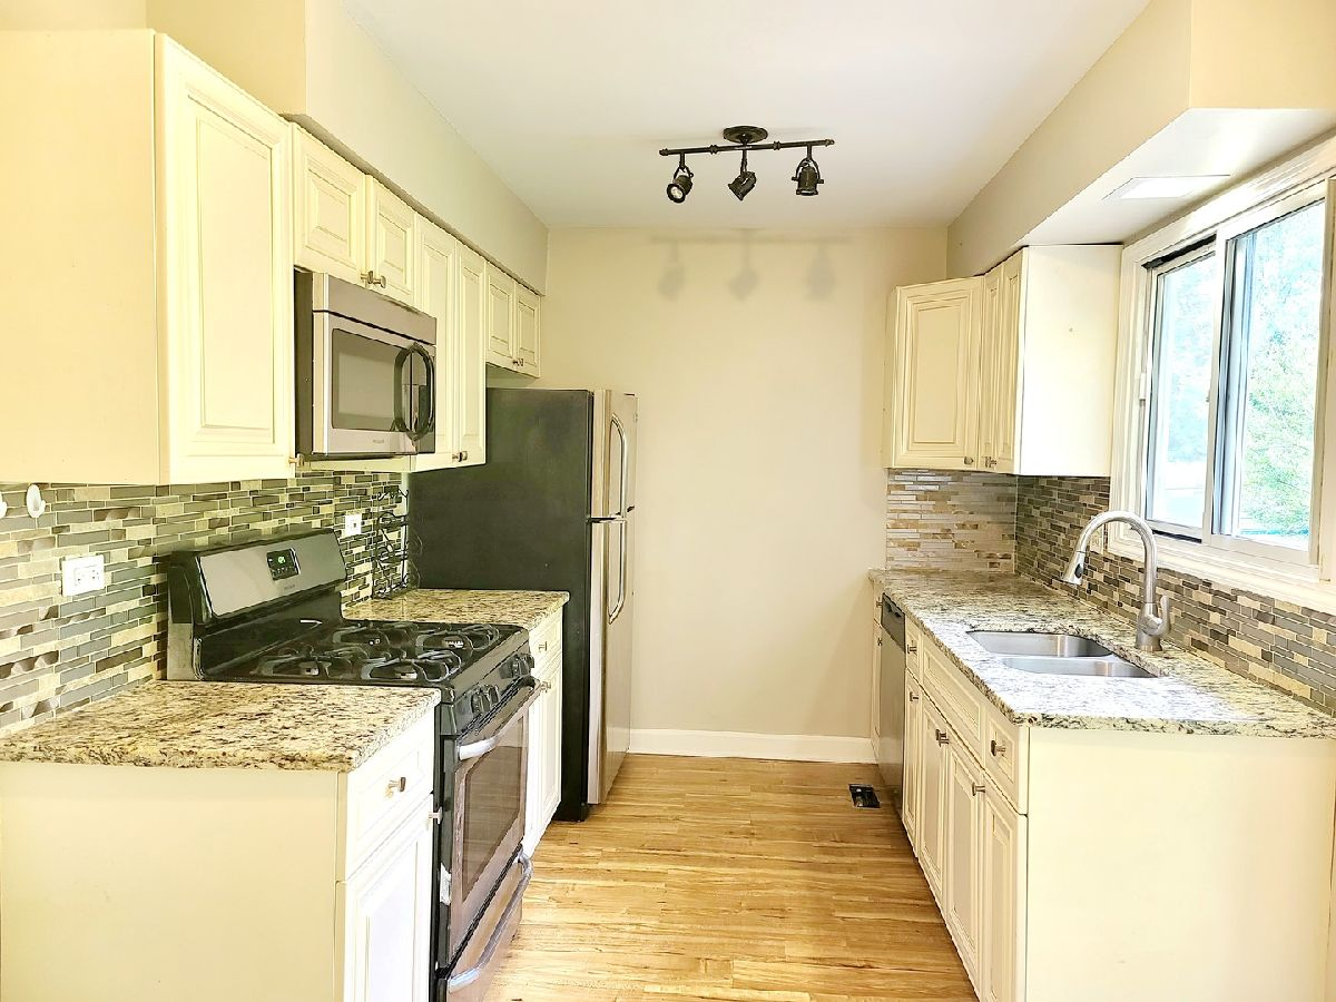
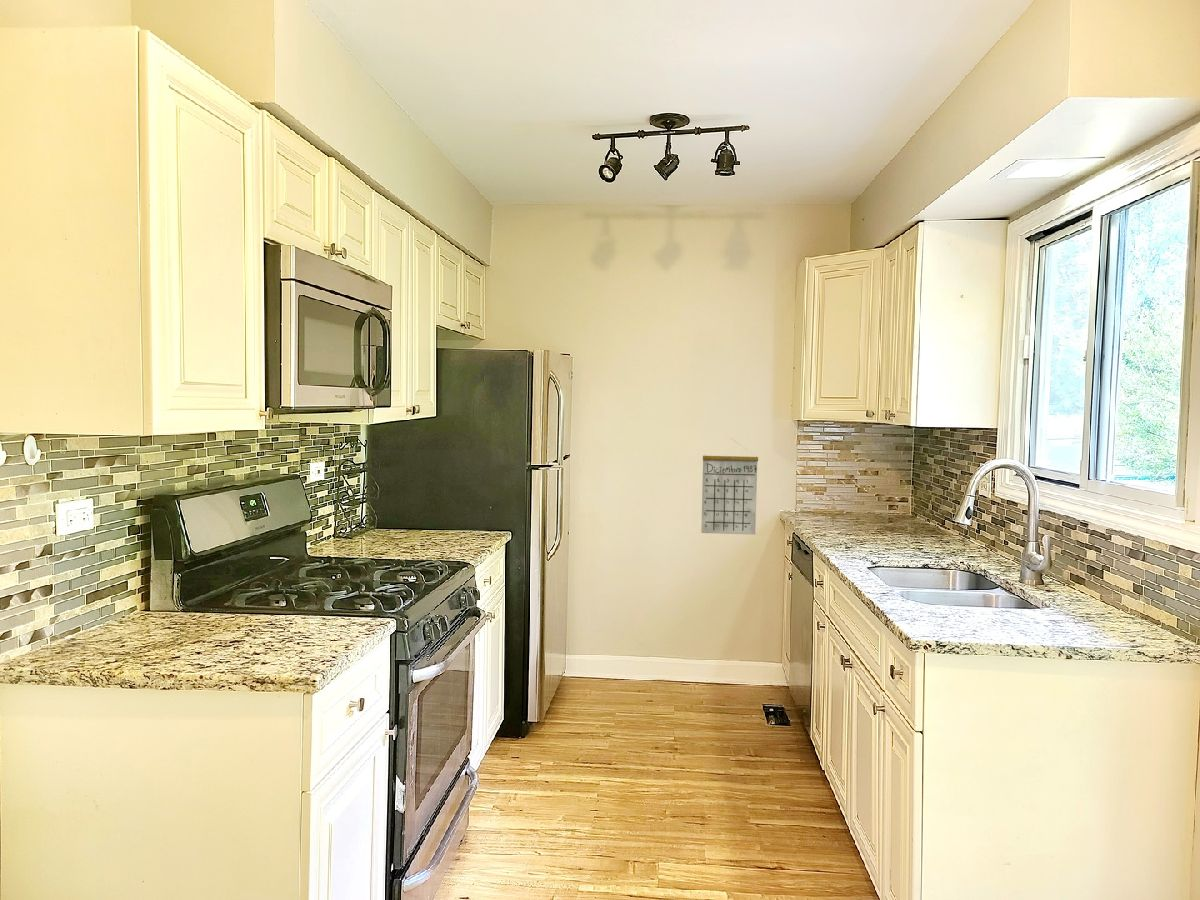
+ calendar (729, 485)
